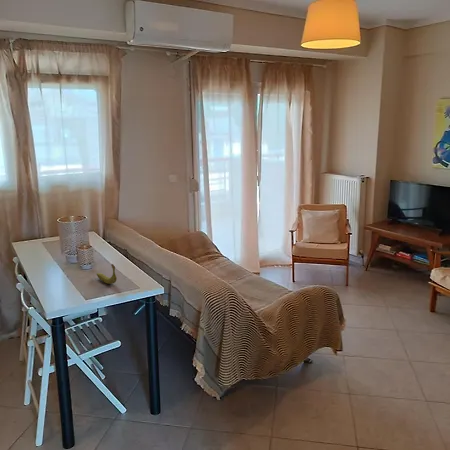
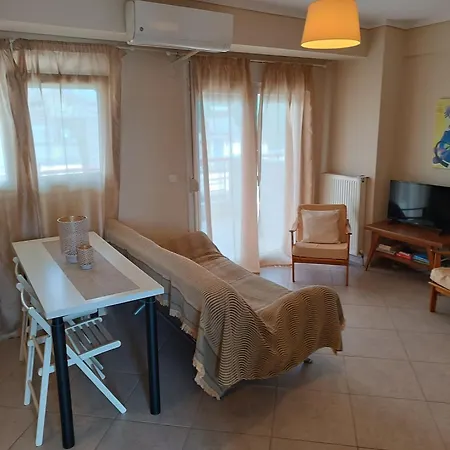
- banana (103, 274)
